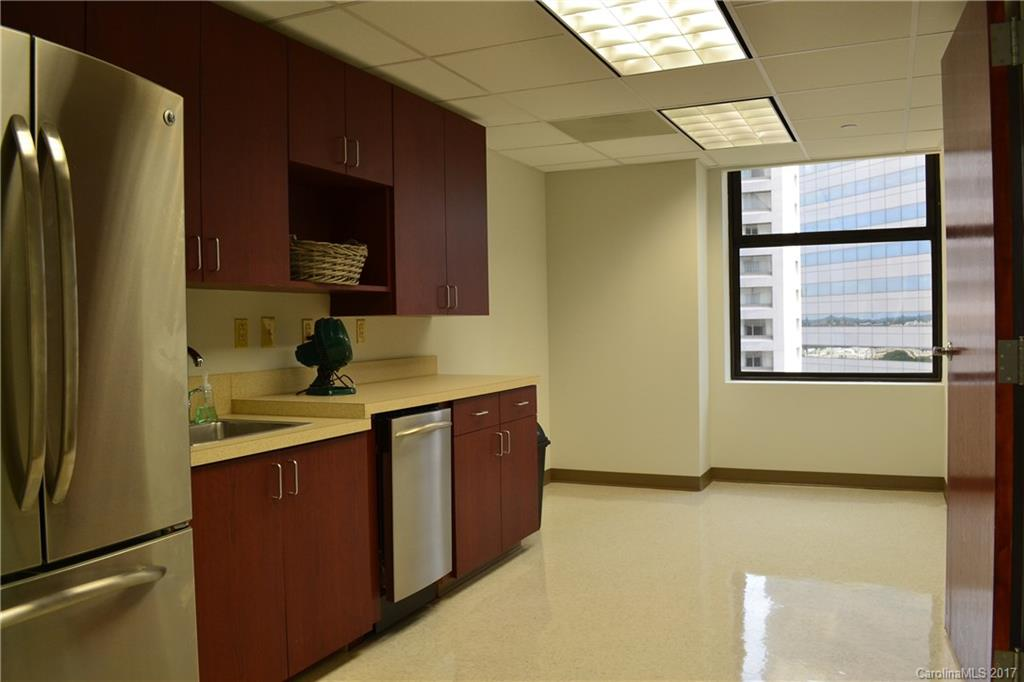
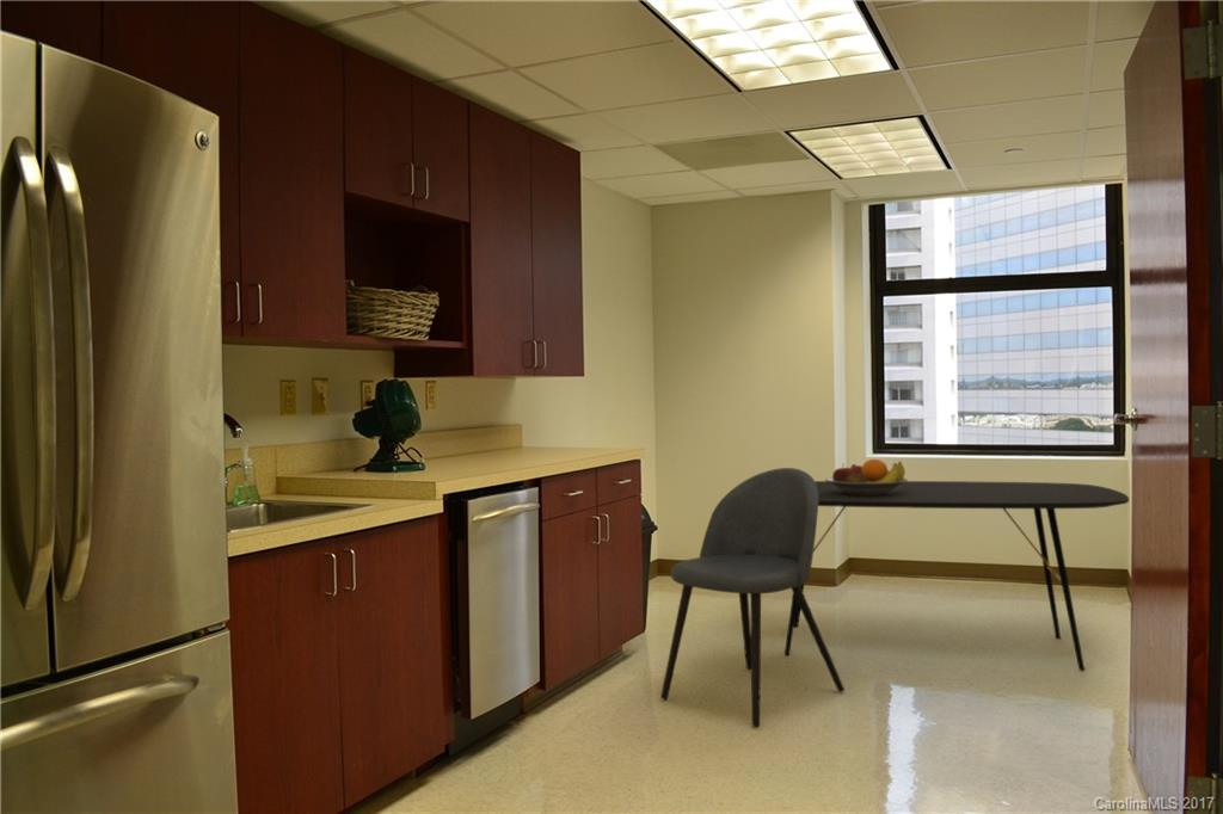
+ fruit bowl (865, 477)
+ dining table (923, 507)
+ dining chair (750, 584)
